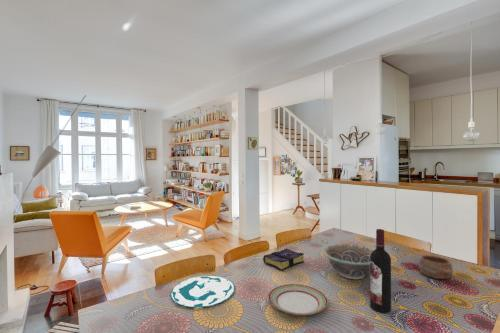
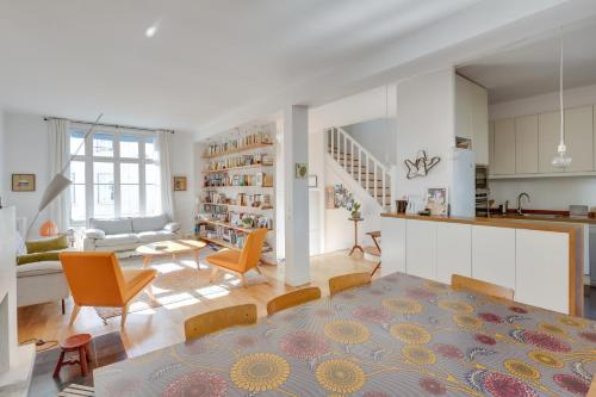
- book (283, 257)
- pottery (435, 266)
- plate (203, 286)
- plate (297, 300)
- decorative bowl (351, 263)
- wine bottle (380, 268)
